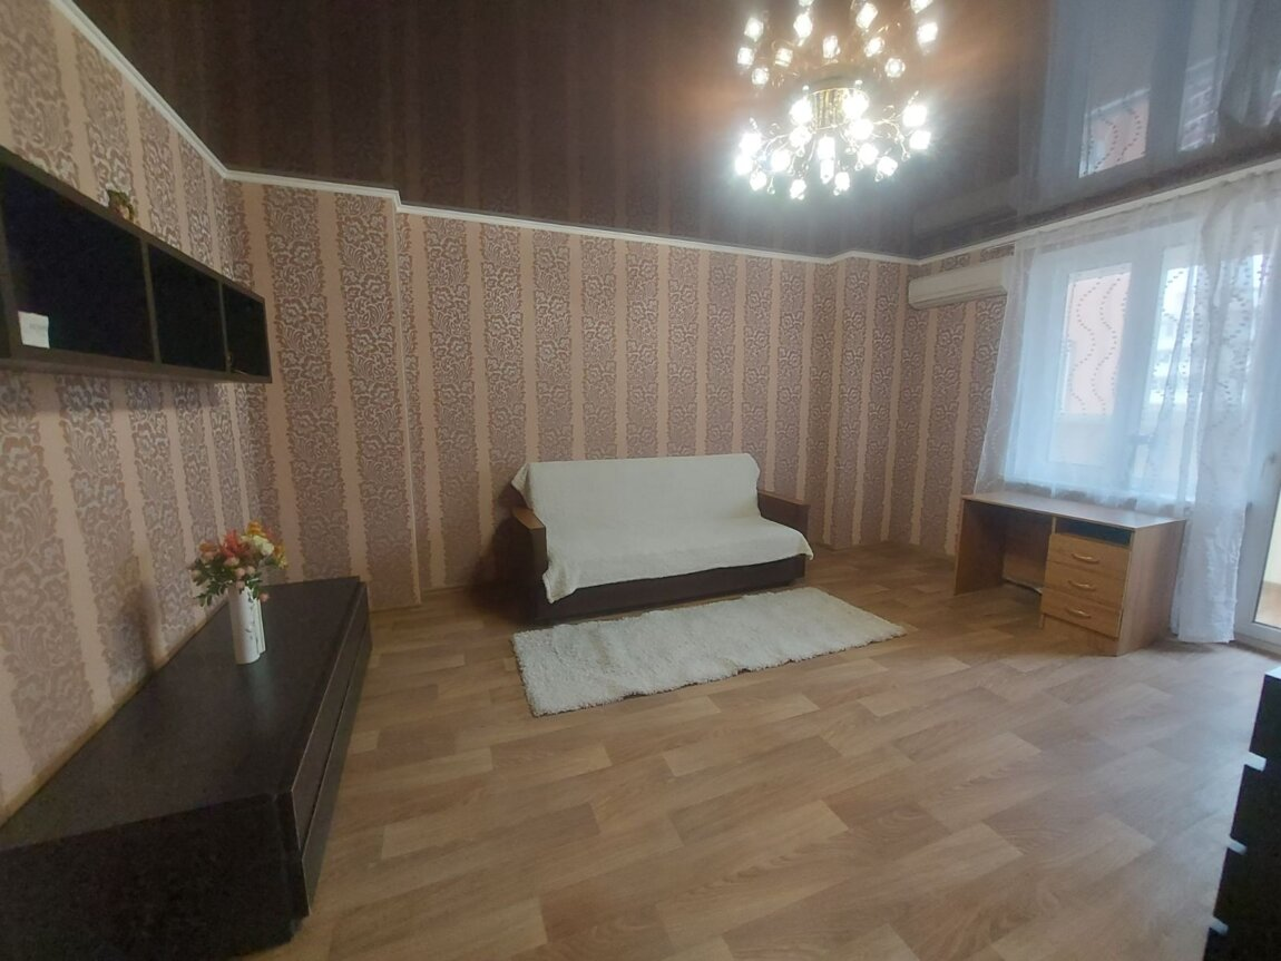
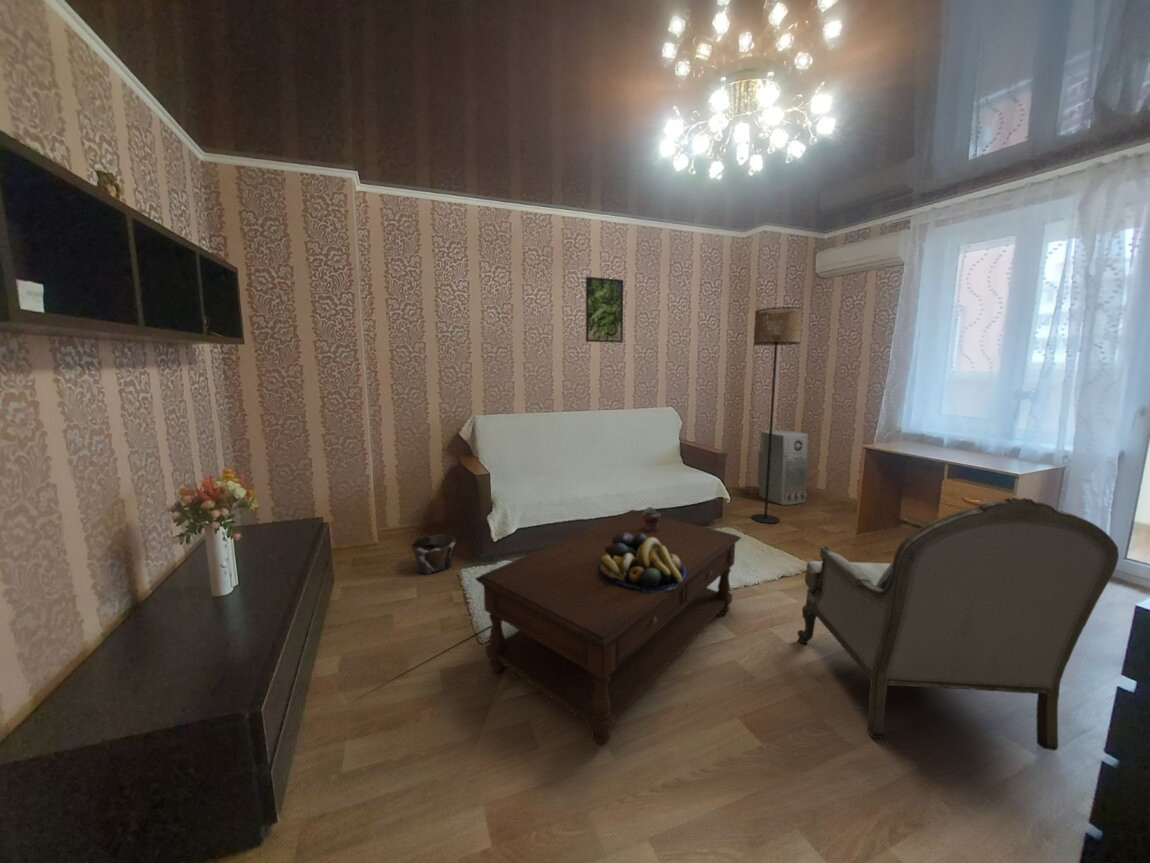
+ fruit bowl (642, 554)
+ air purifier (781, 465)
+ coffee table (622, 596)
+ potted succulent (651, 518)
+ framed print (604, 310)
+ armchair (924, 587)
+ floor lamp (771, 418)
+ clay pot (433, 548)
